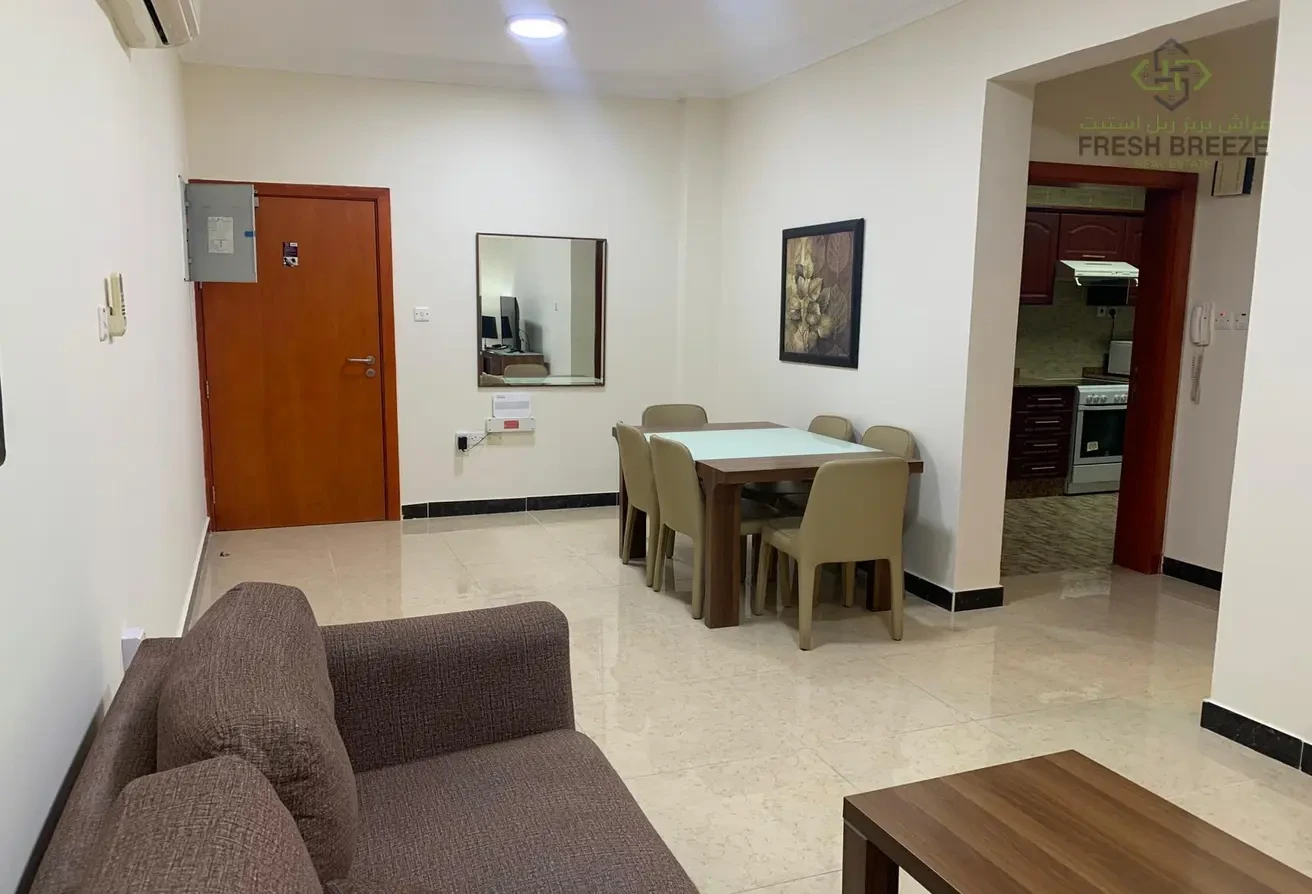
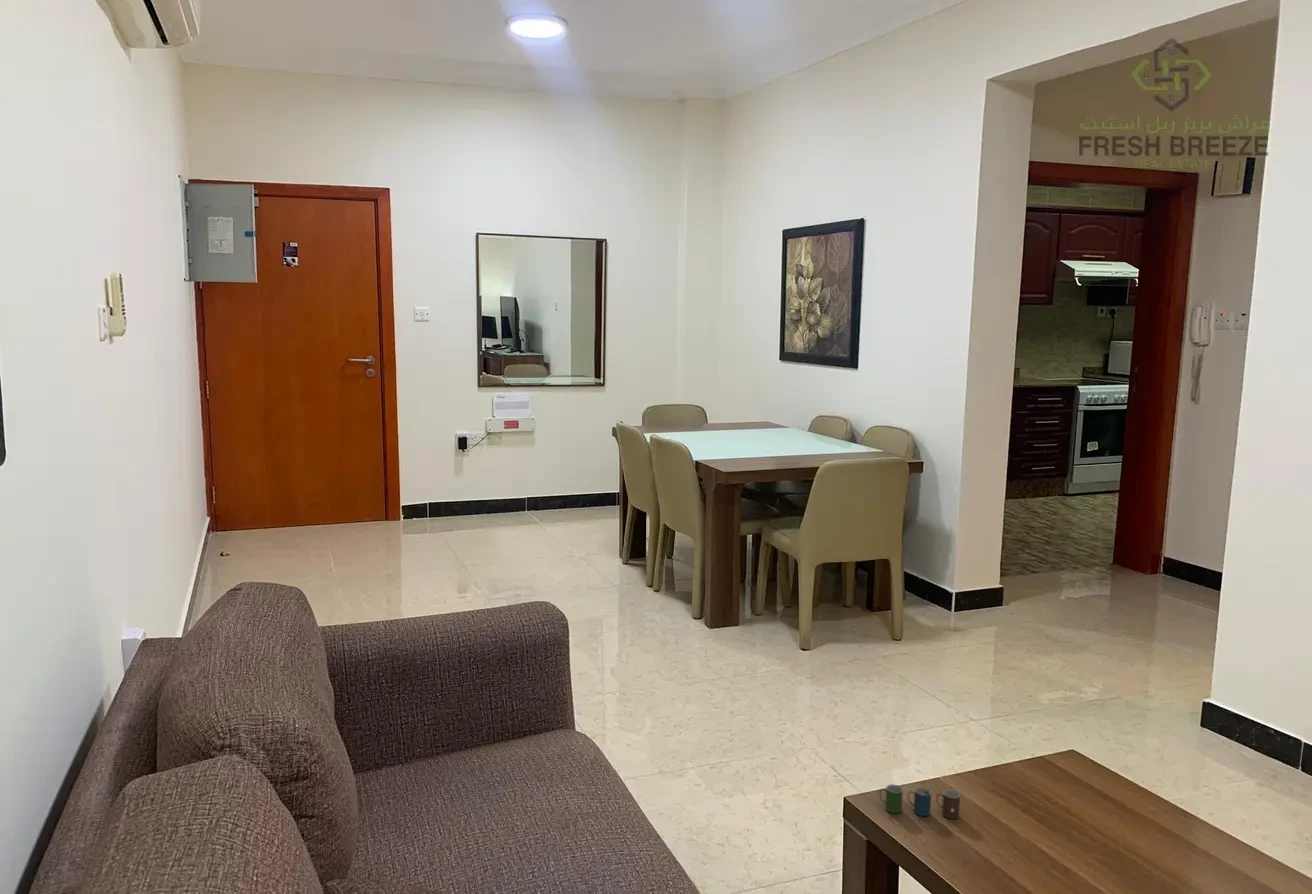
+ cup (919, 794)
